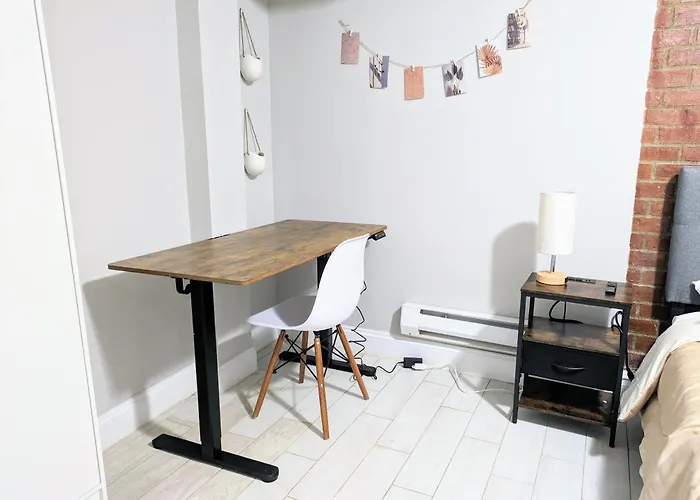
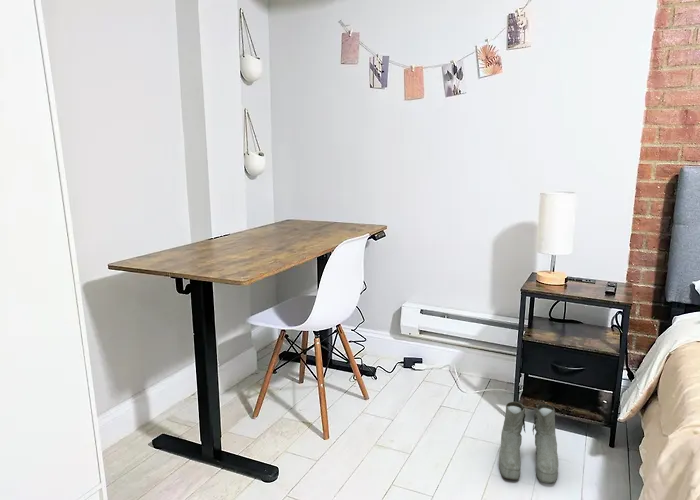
+ boots (533, 434)
